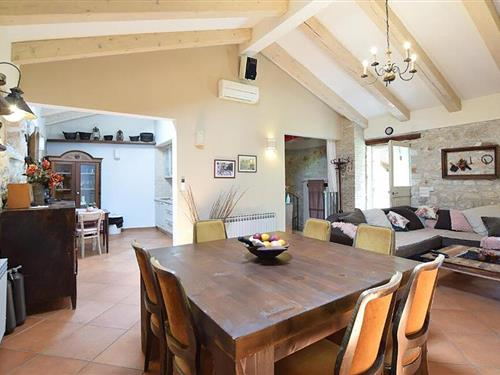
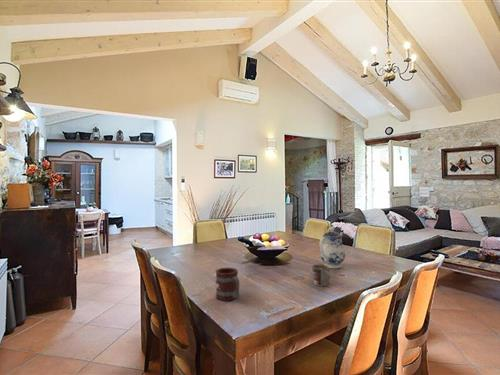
+ teapot (332, 246)
+ mug (229, 284)
+ mug (322, 276)
